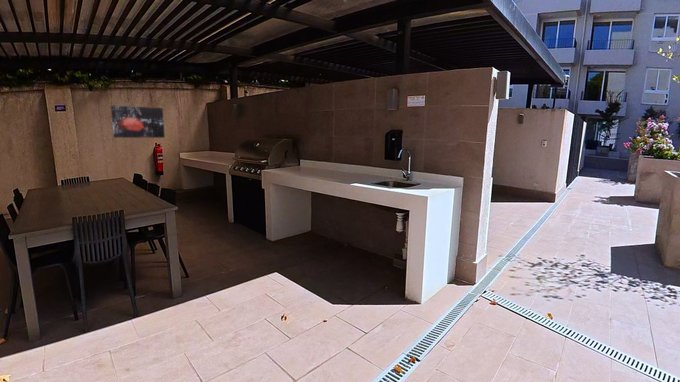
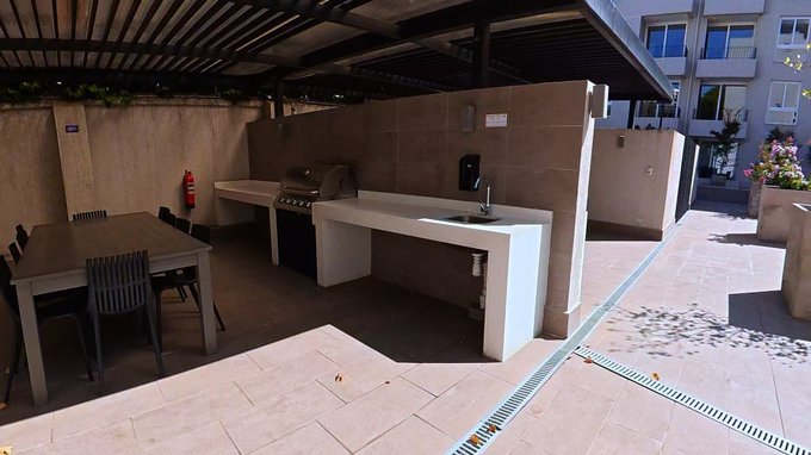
- wall art (139, 122)
